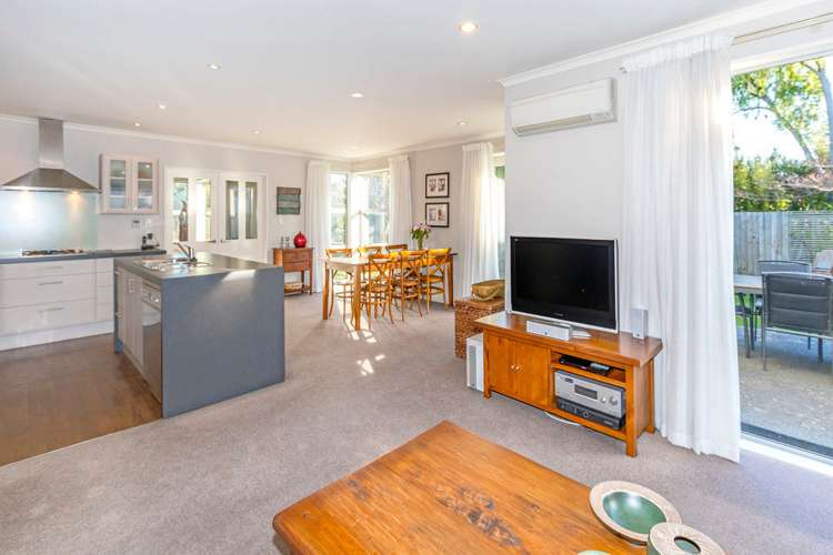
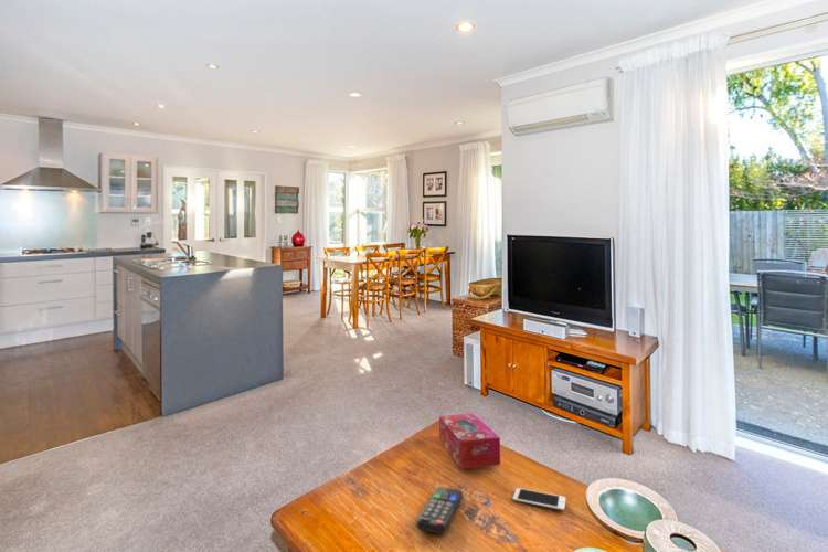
+ cell phone (539, 498)
+ tissue box (467, 438)
+ remote control (440, 507)
